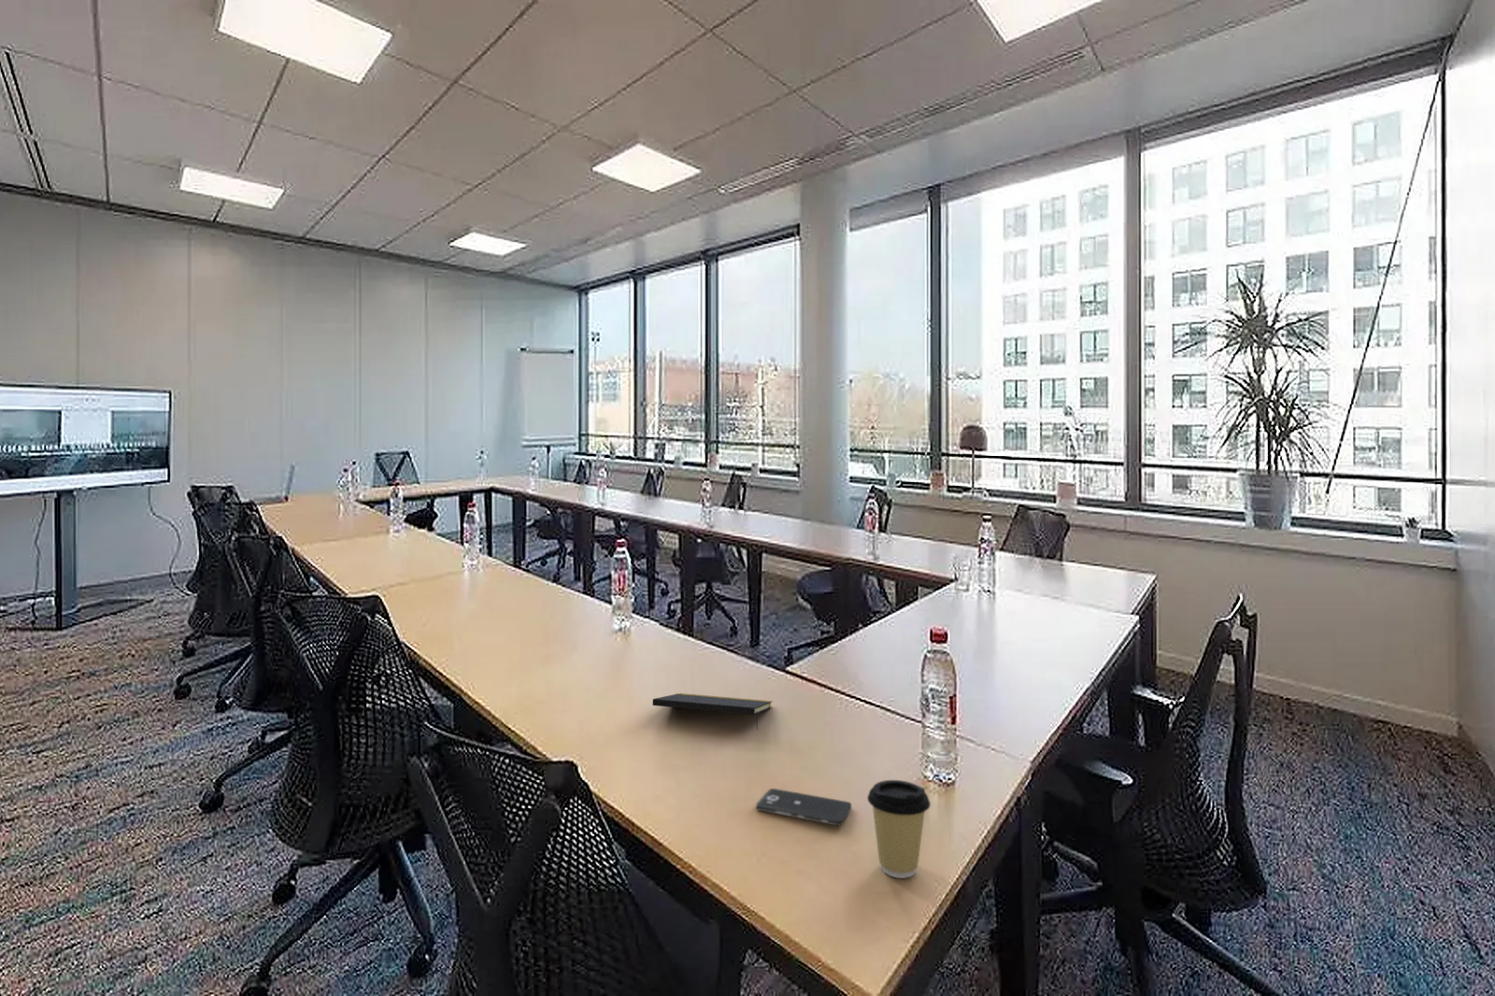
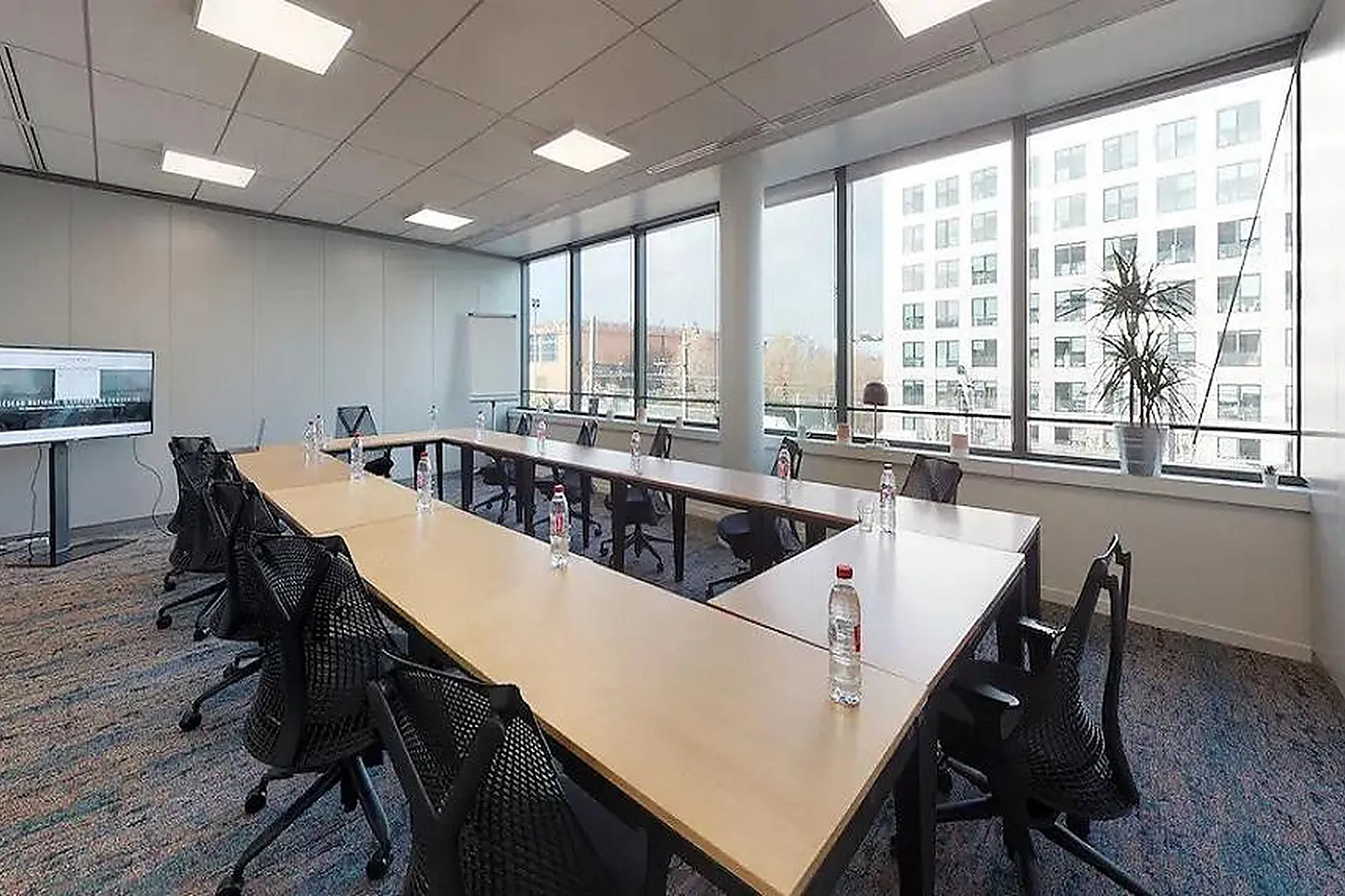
- notepad (714, 703)
- coffee cup (898, 827)
- smartphone (804, 806)
